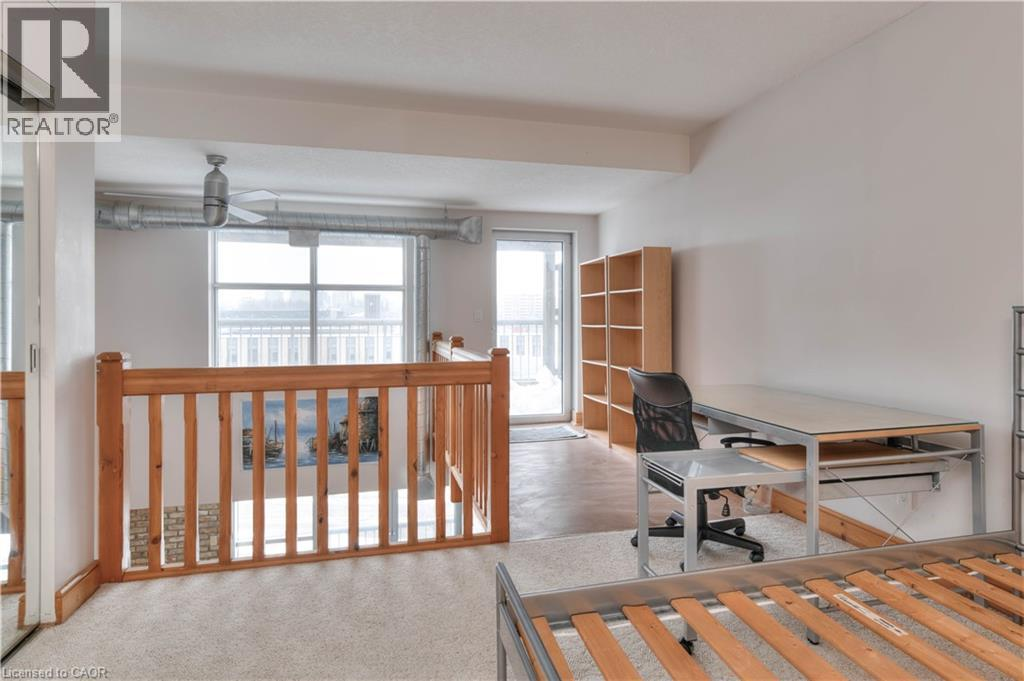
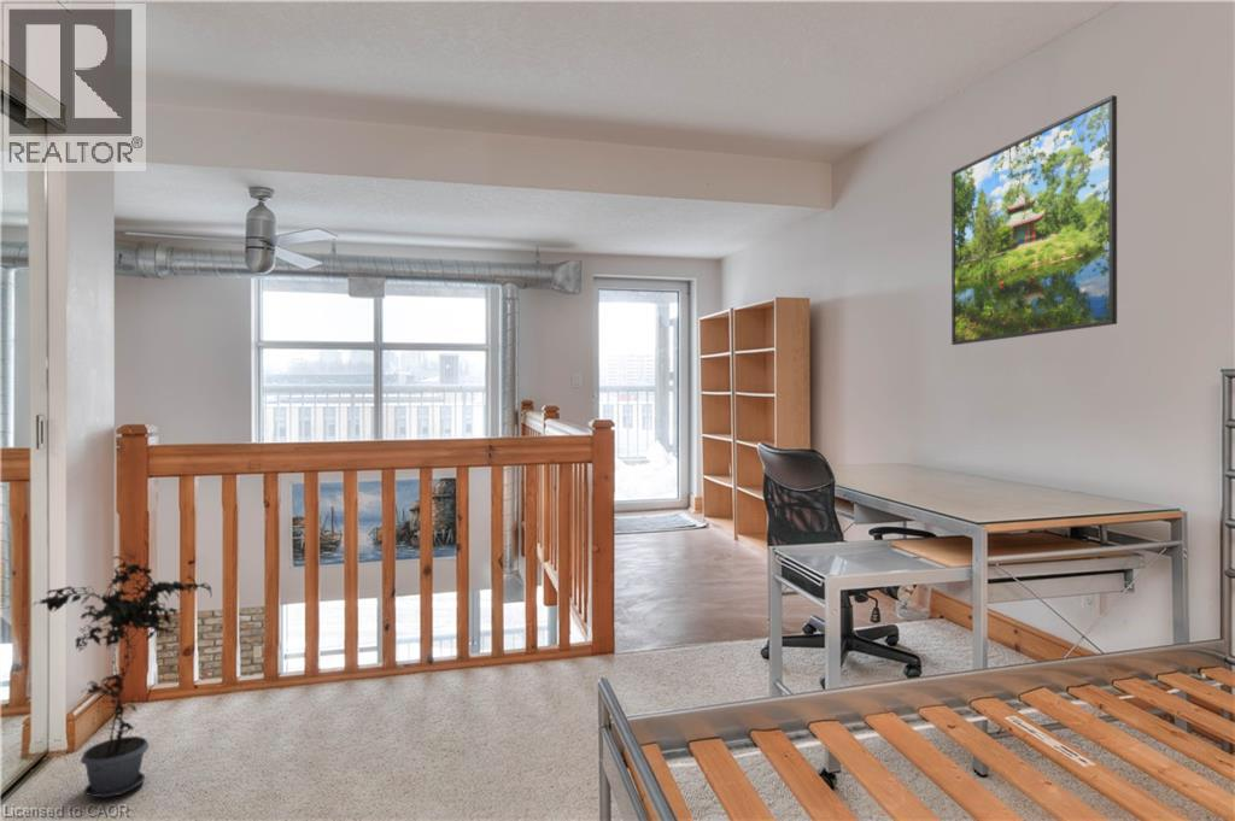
+ potted plant (121, 673)
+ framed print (1023, 237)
